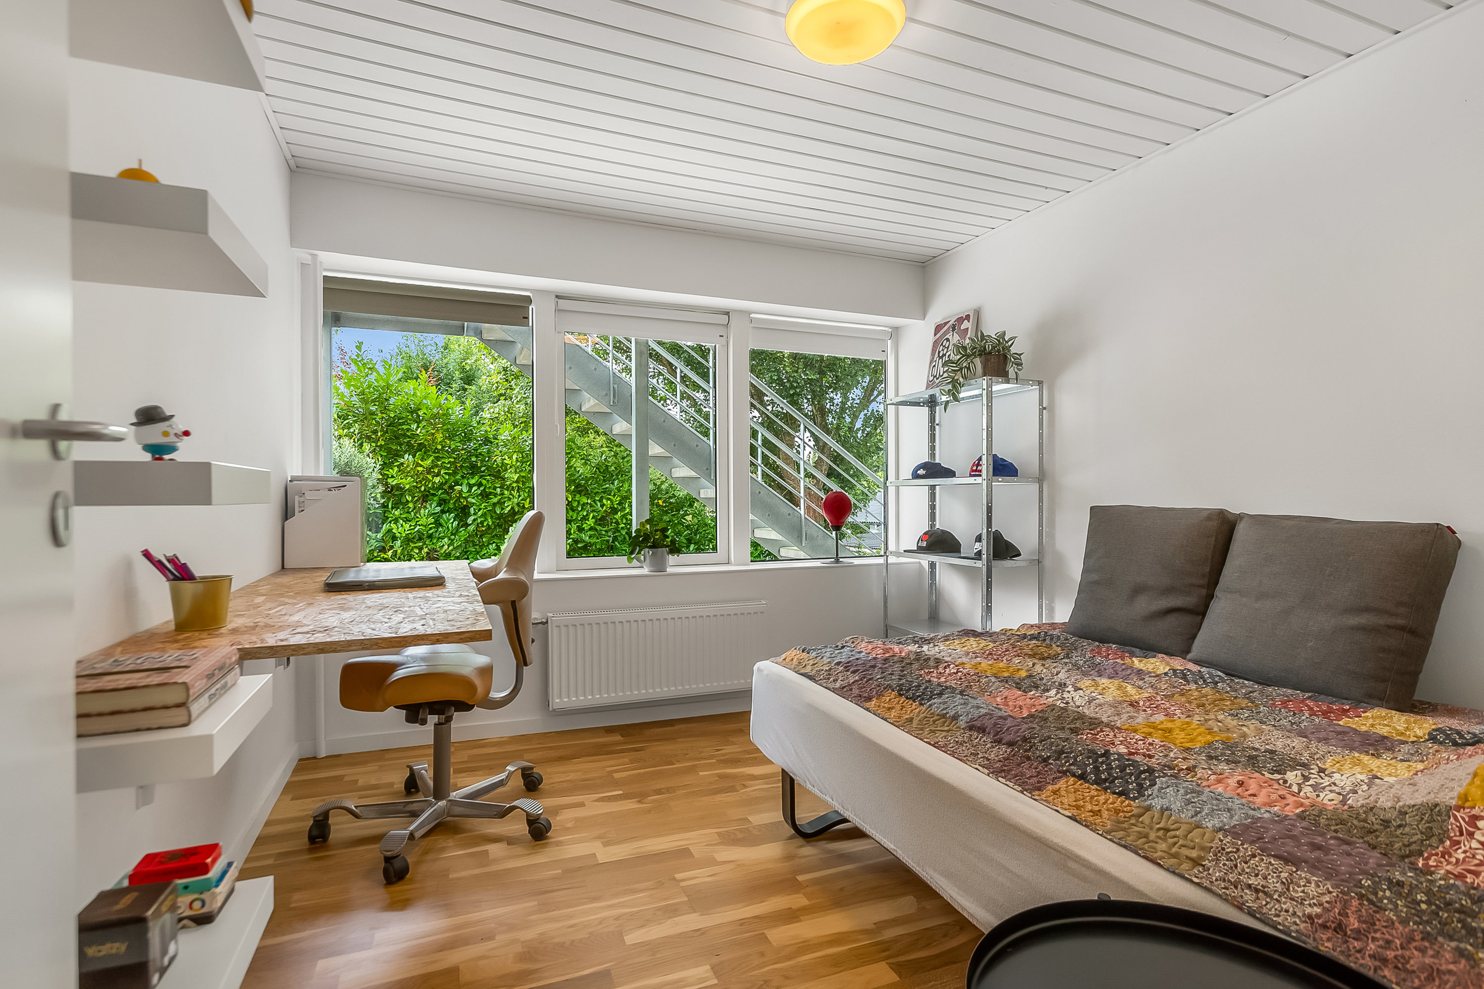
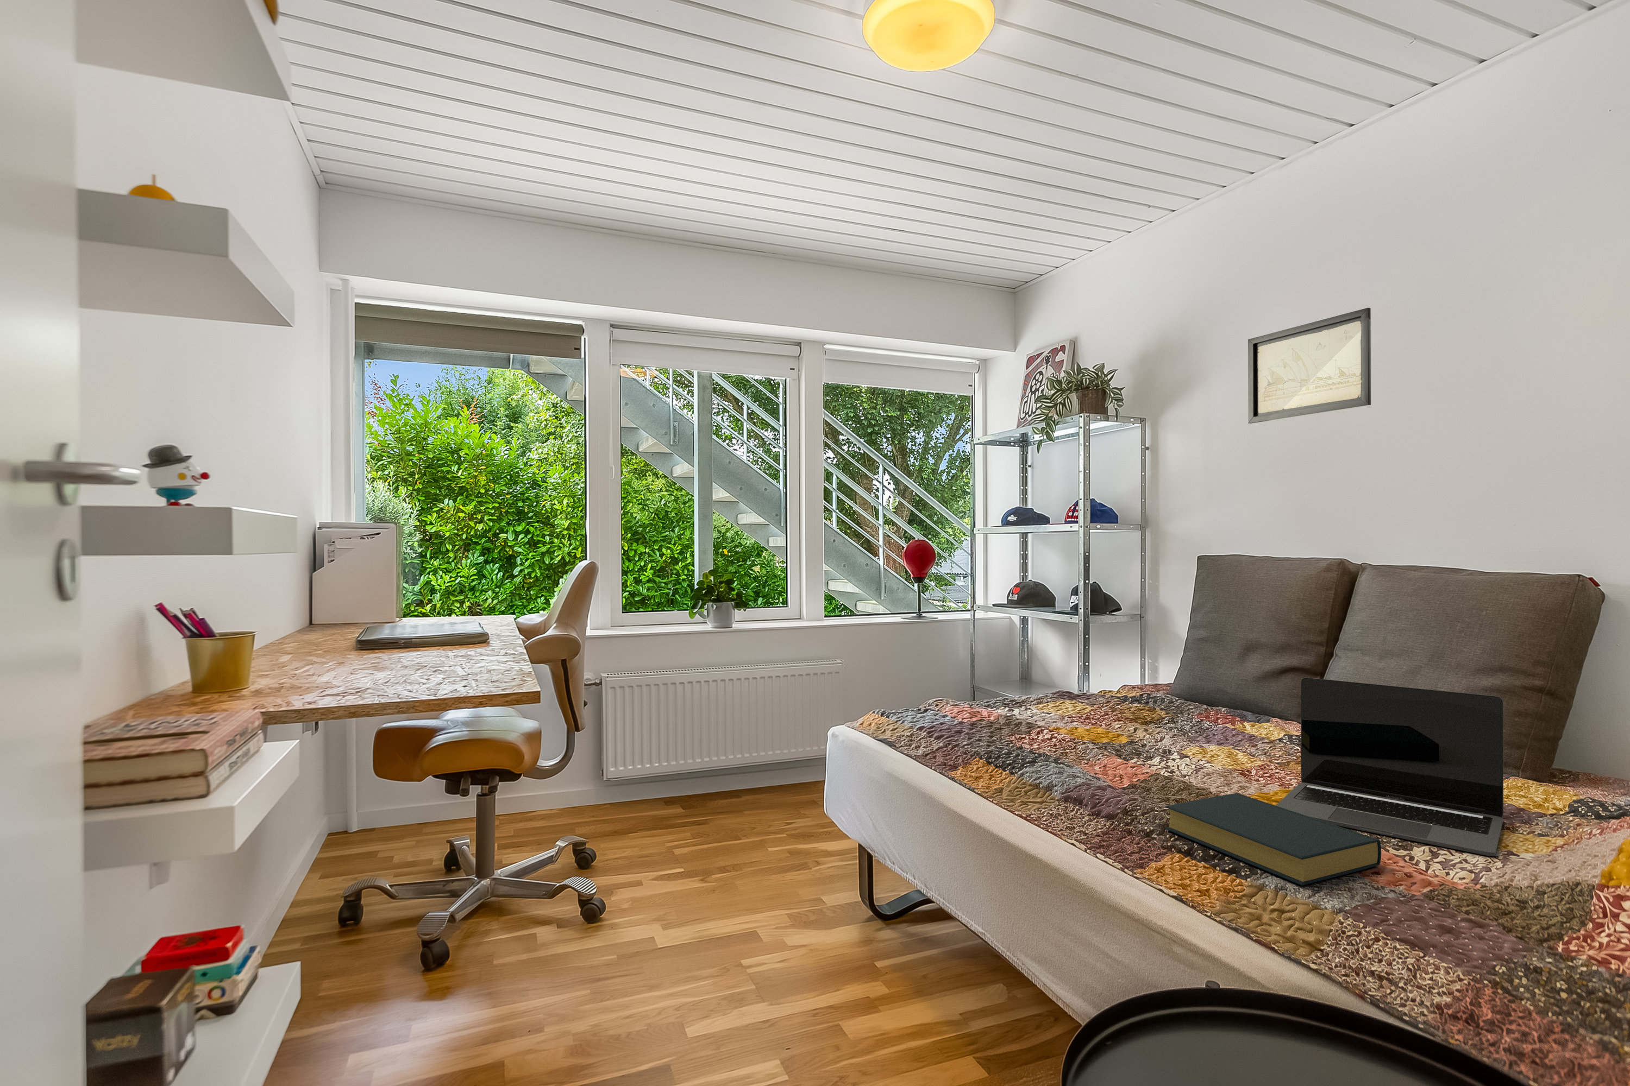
+ hardback book (1266, 834)
+ laptop (1385, 756)
+ wall art (1305, 370)
